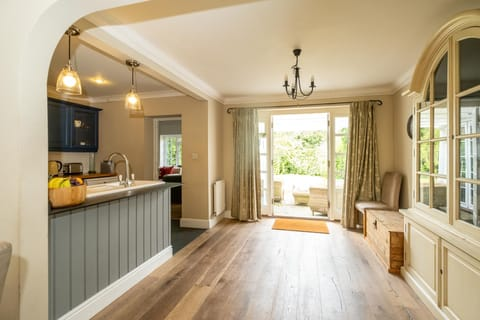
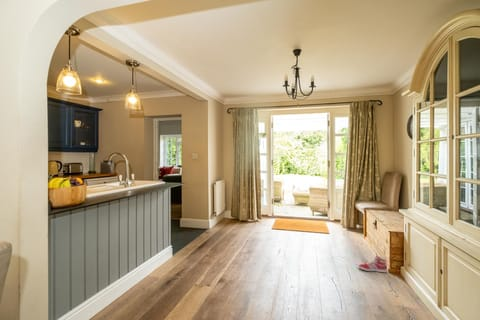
+ sneaker (372, 262)
